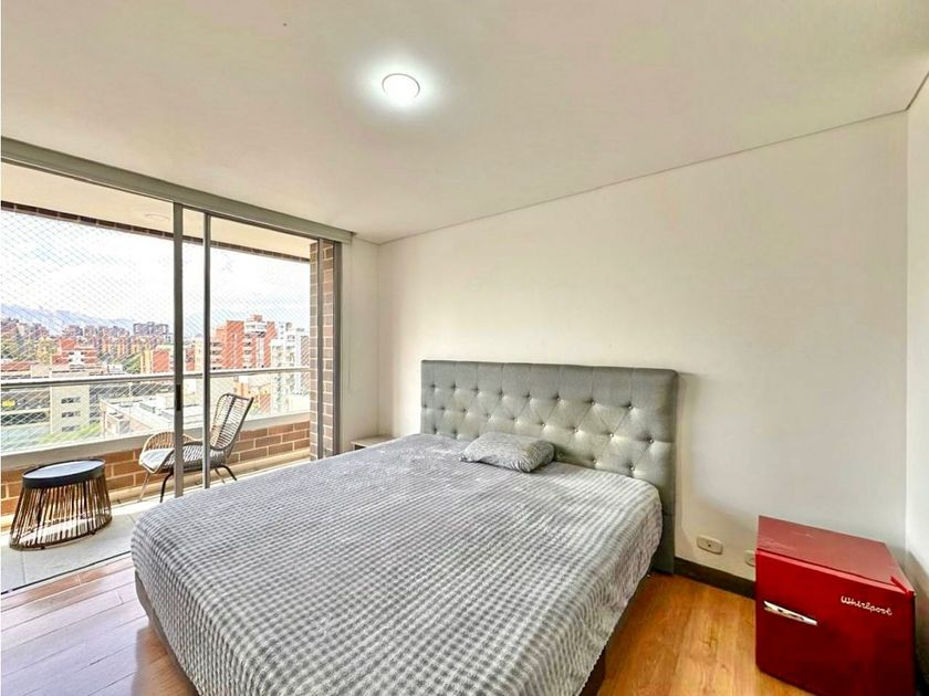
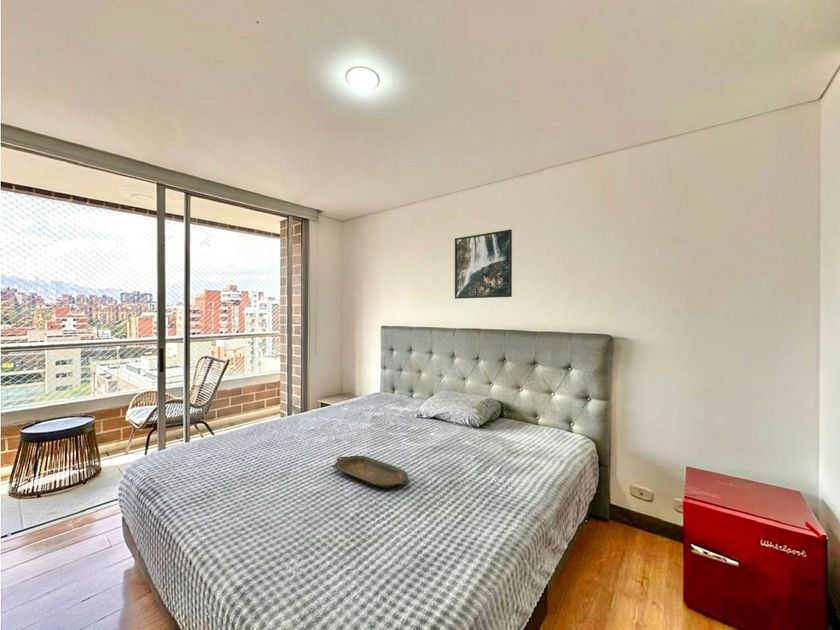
+ serving tray (370, 471)
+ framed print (481, 266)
